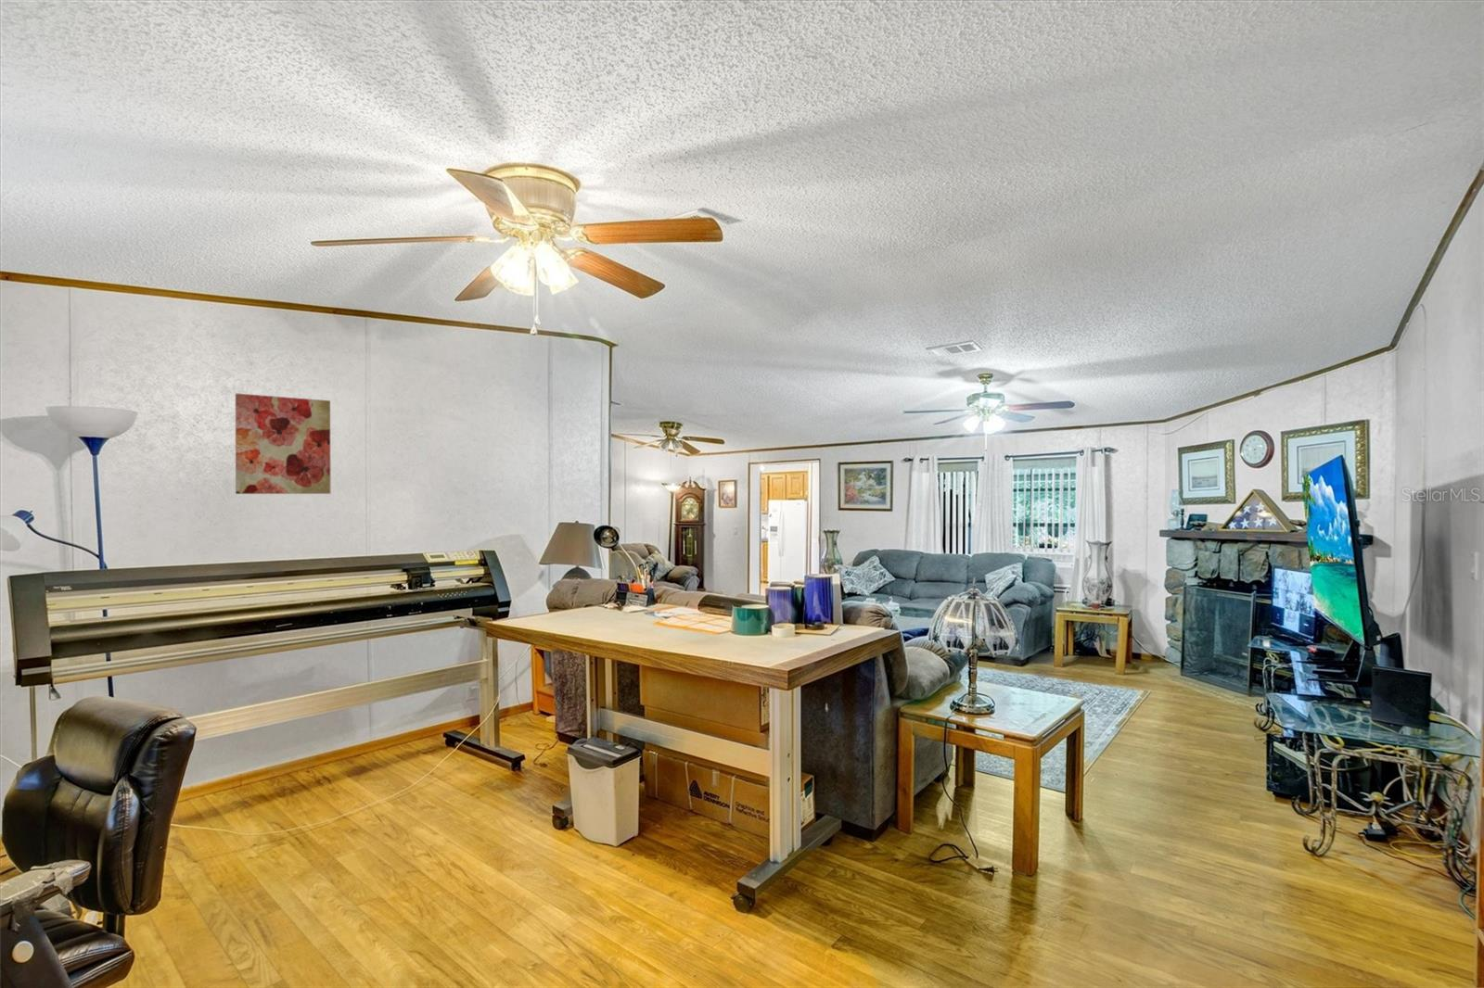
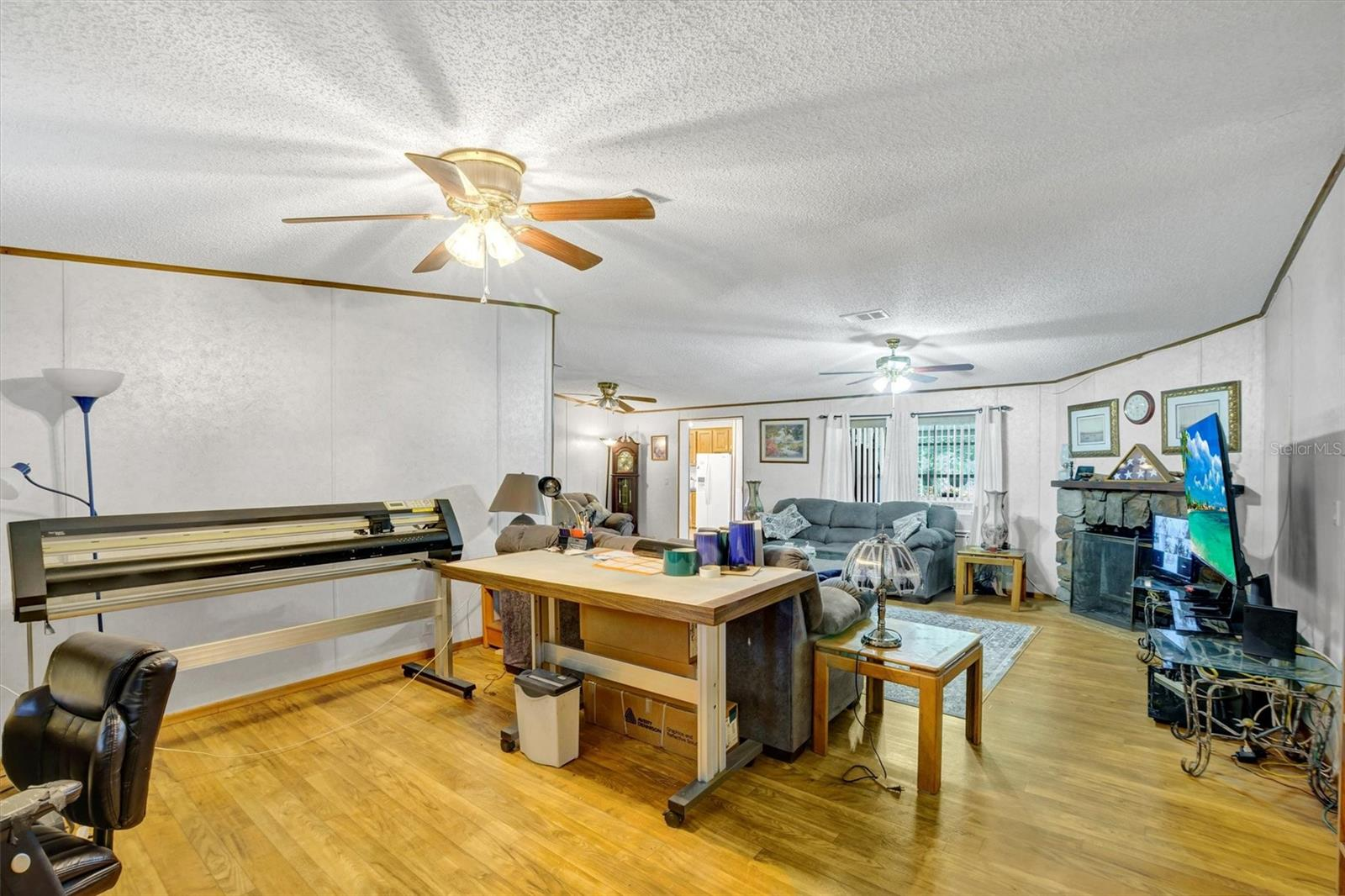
- wall art (284, 444)
